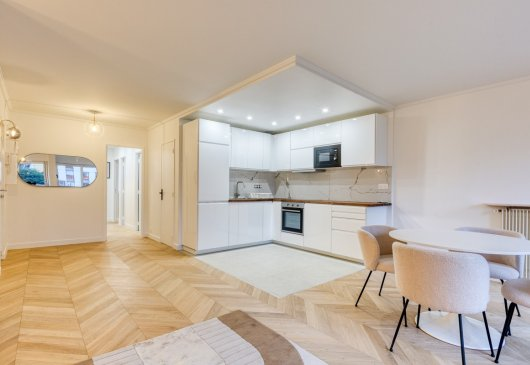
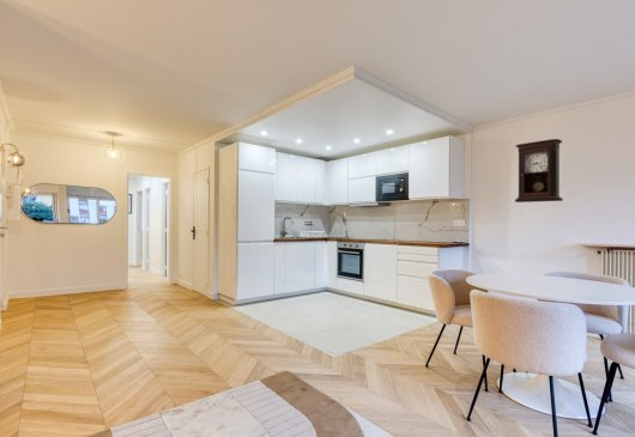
+ pendulum clock (537, 171)
